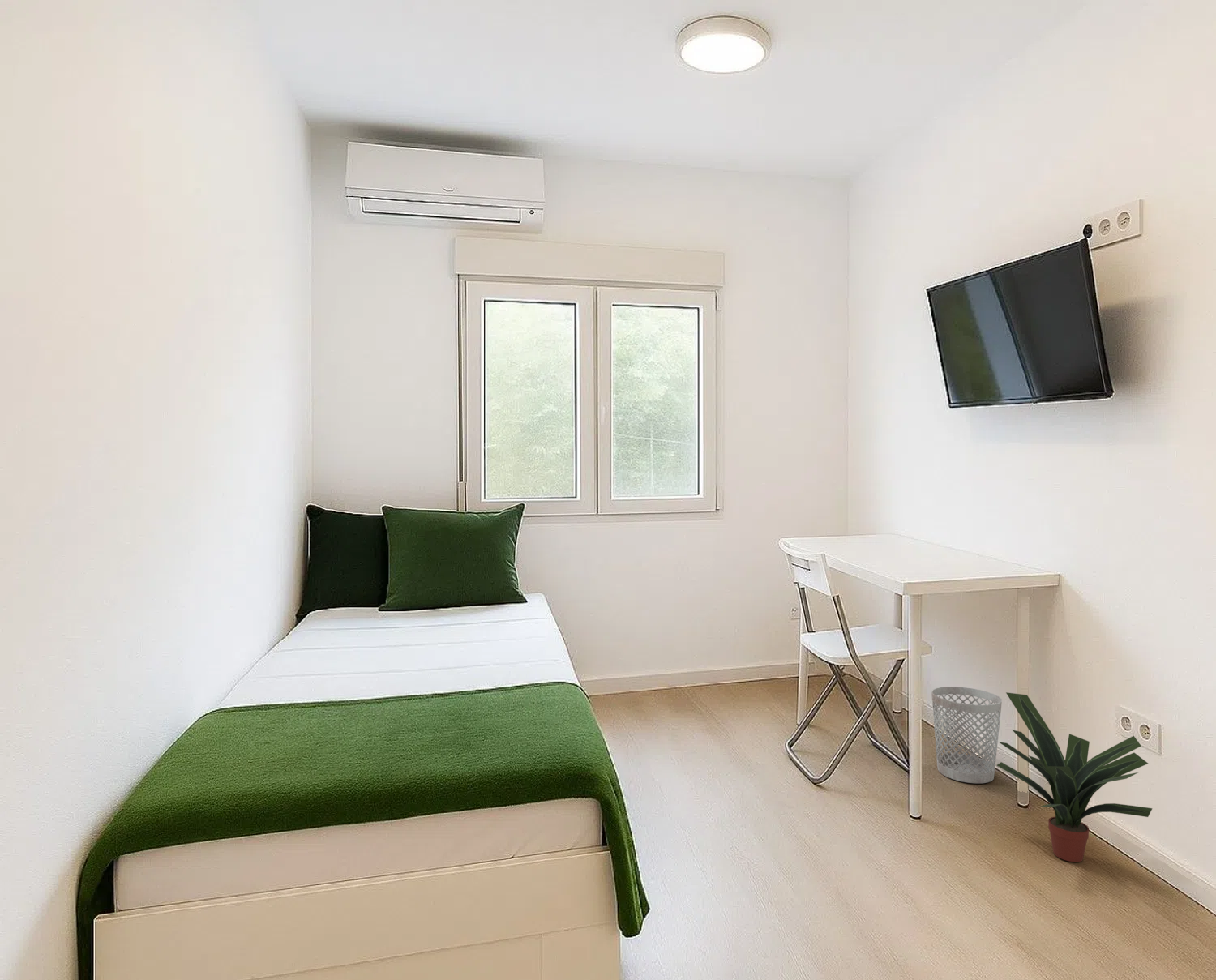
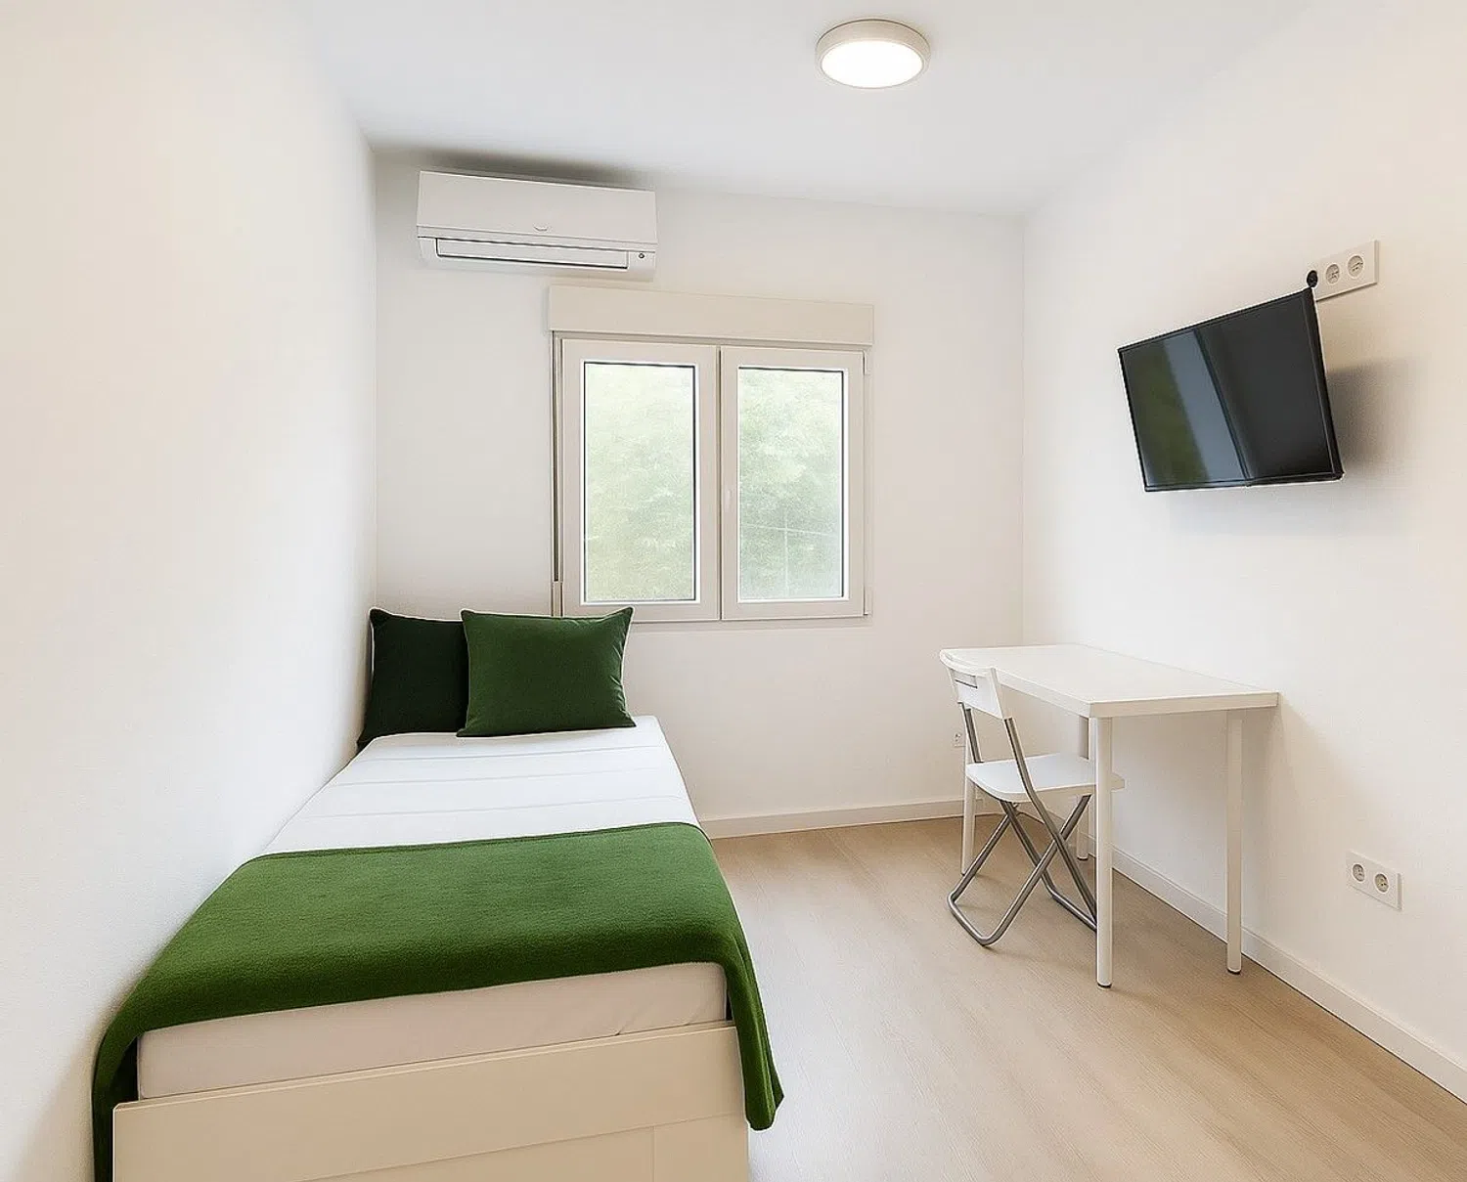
- potted plant (1065, 781)
- wastebasket (966, 734)
